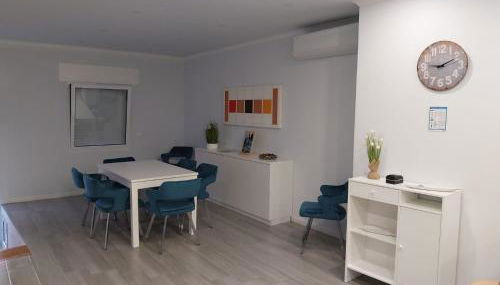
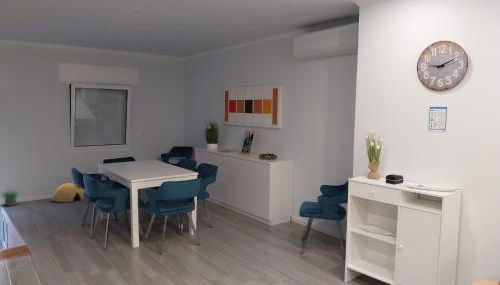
+ potted plant (10, 194)
+ woven basket (68, 191)
